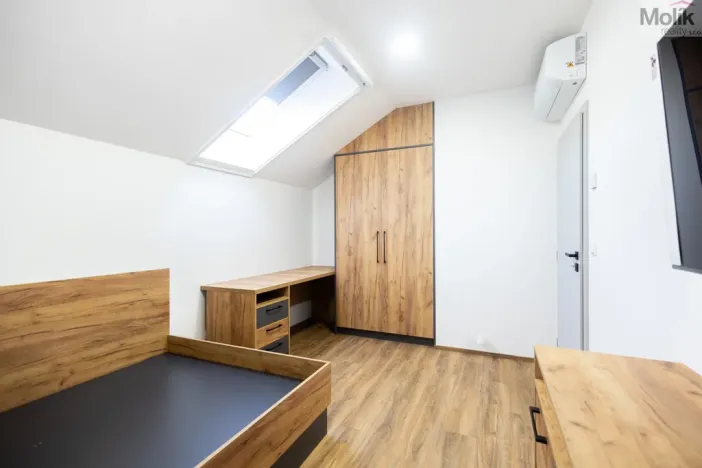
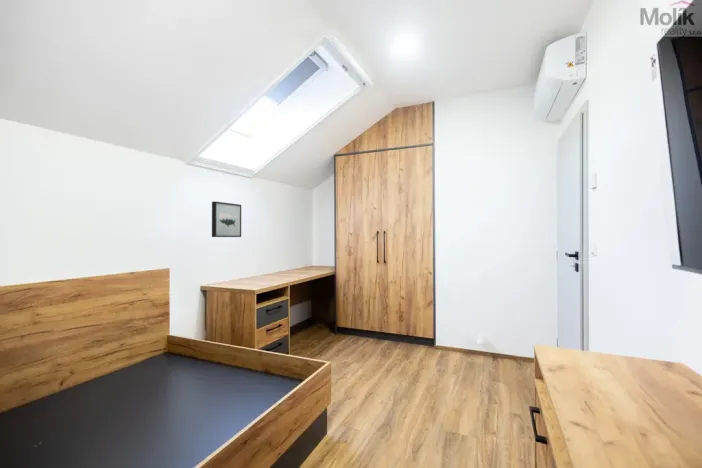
+ wall art (227, 220)
